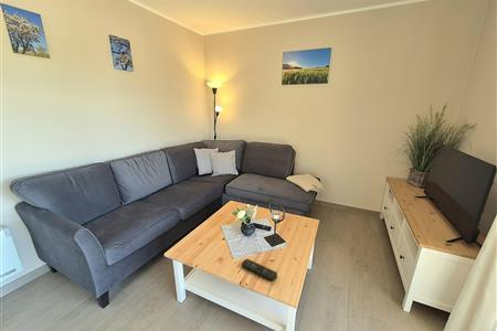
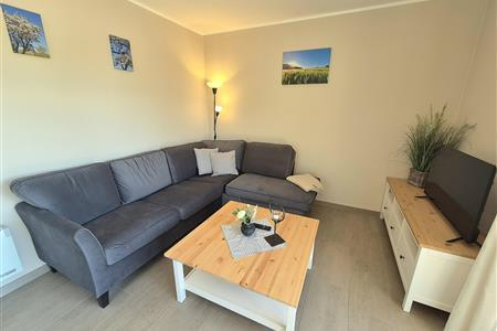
- remote control (258, 269)
